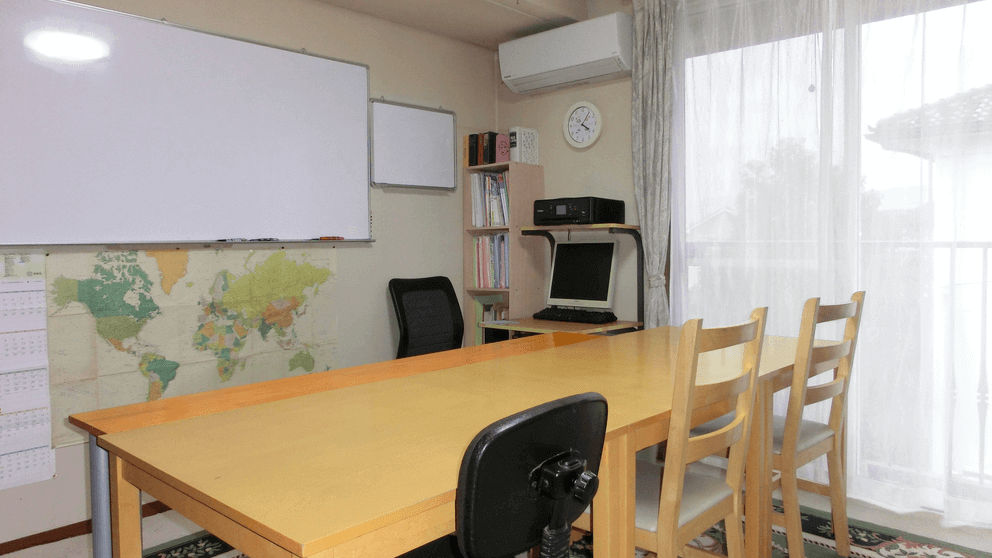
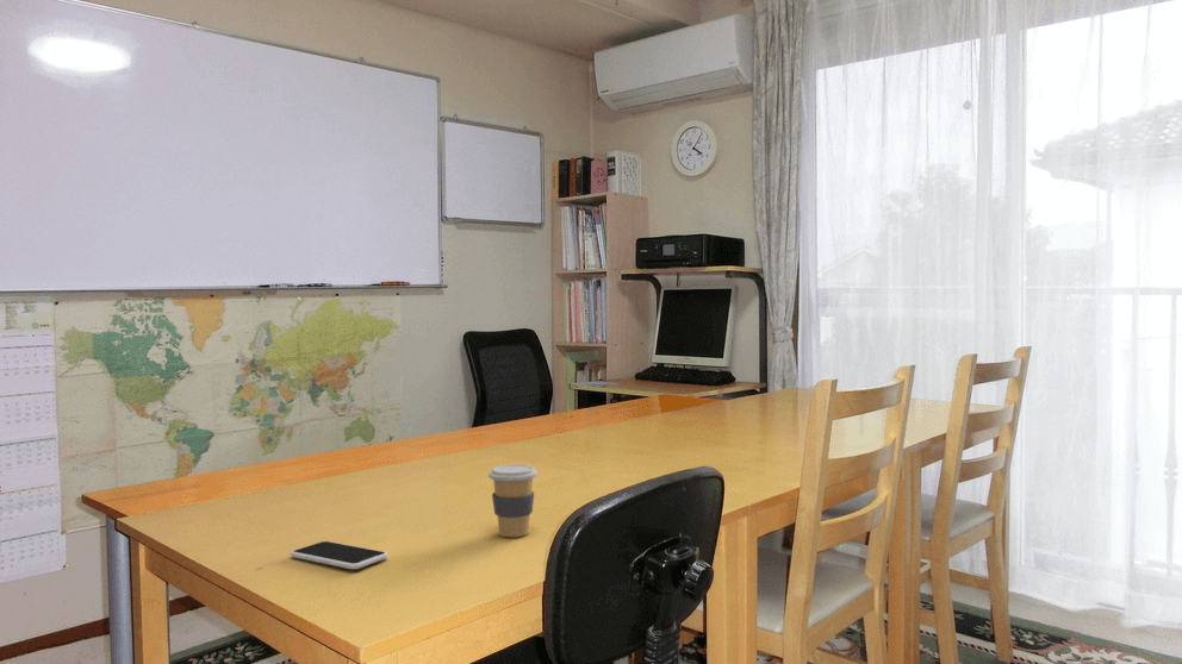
+ smartphone (338, 555)
+ coffee cup (514, 500)
